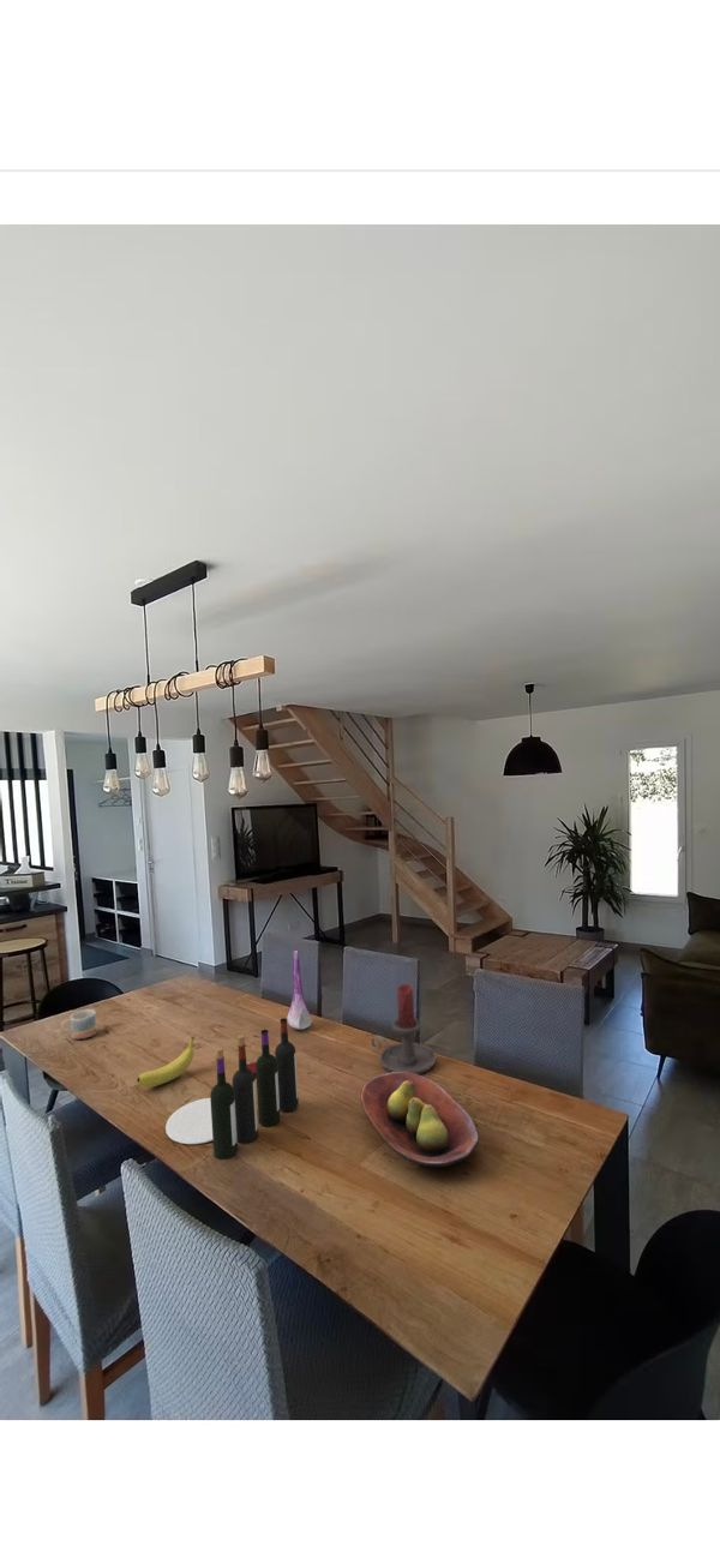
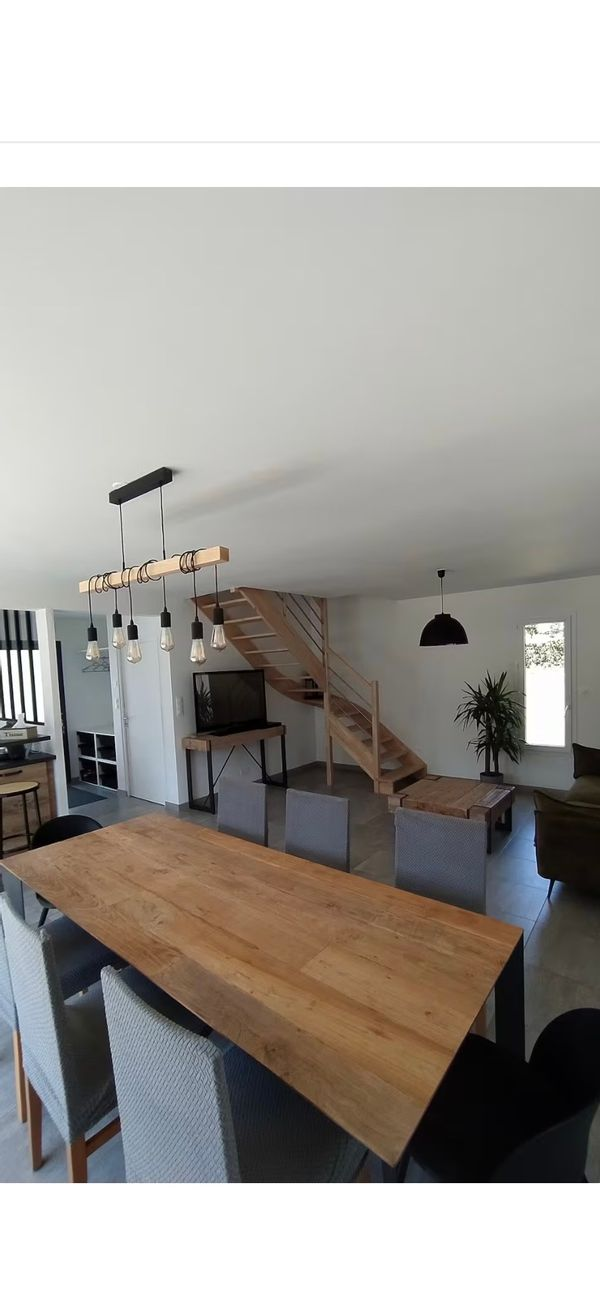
- fruit (167, 1065)
- candle holder (398, 1021)
- wine bottle (223, 1068)
- vase (295, 988)
- mug (78, 1026)
- fruit bowl (415, 1114)
